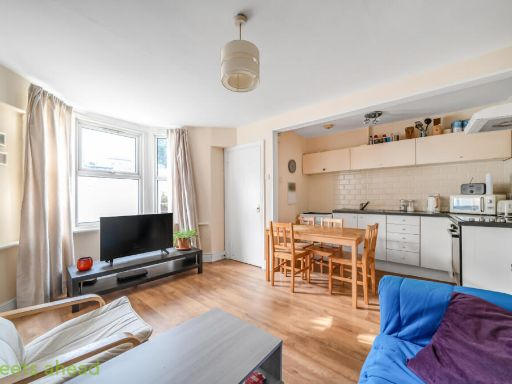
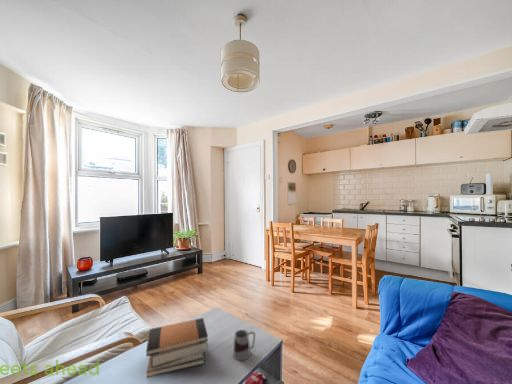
+ mug (244, 343)
+ book stack (178, 345)
